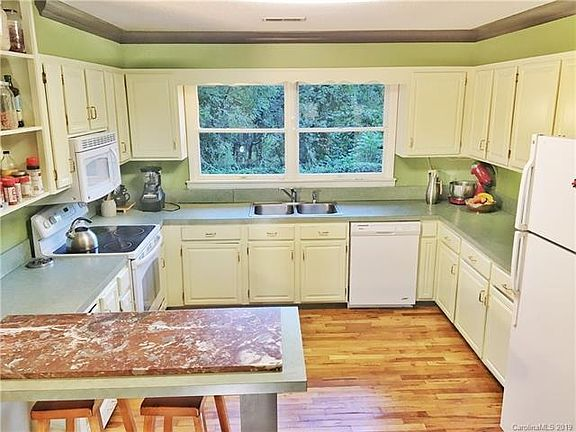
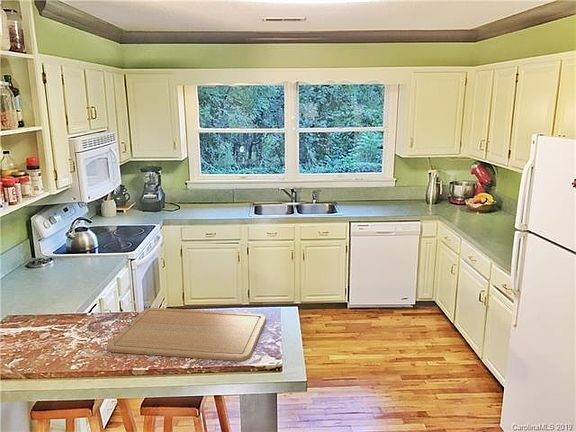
+ chopping board (191, 331)
